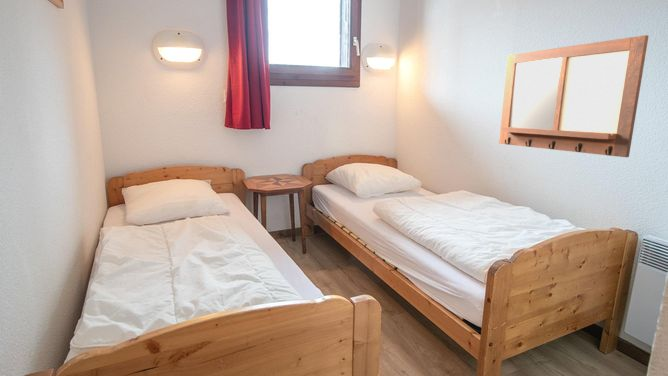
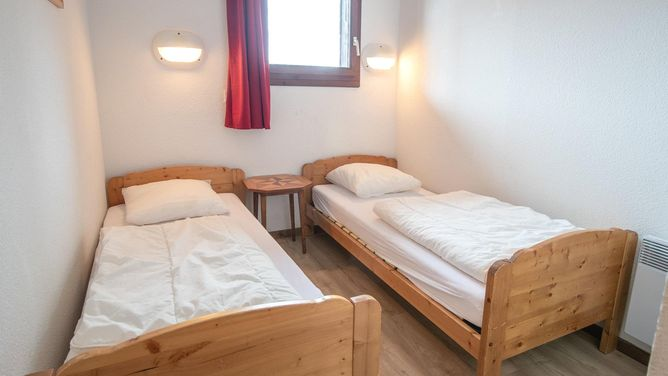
- writing board (556, 99)
